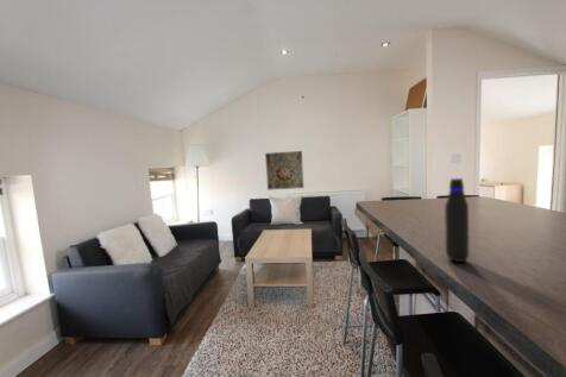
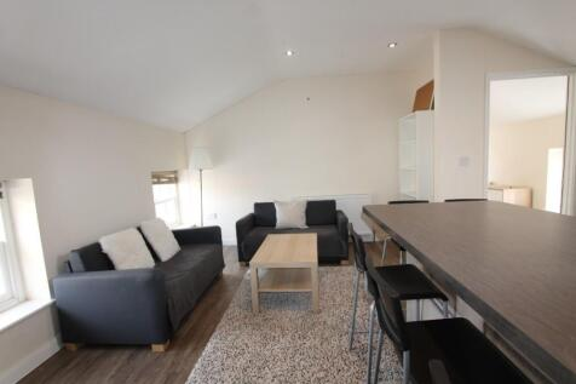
- wall art (284, 170)
- water bottle (457, 220)
